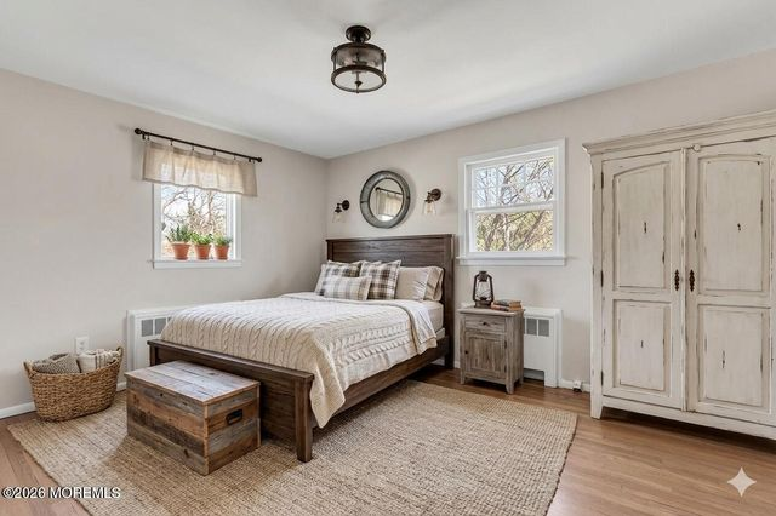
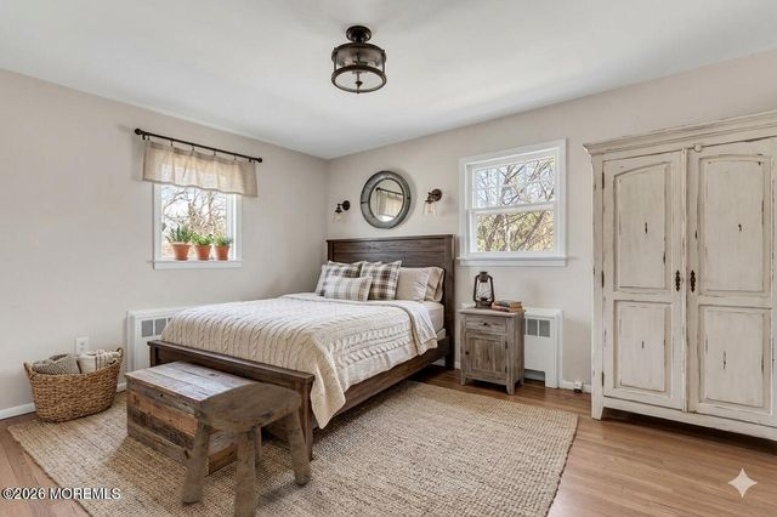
+ stool (249, 443)
